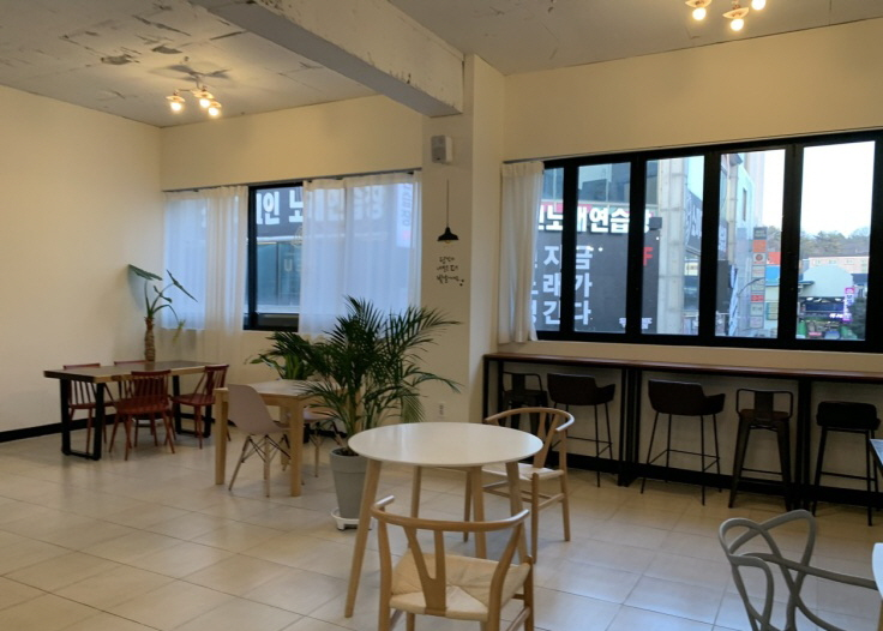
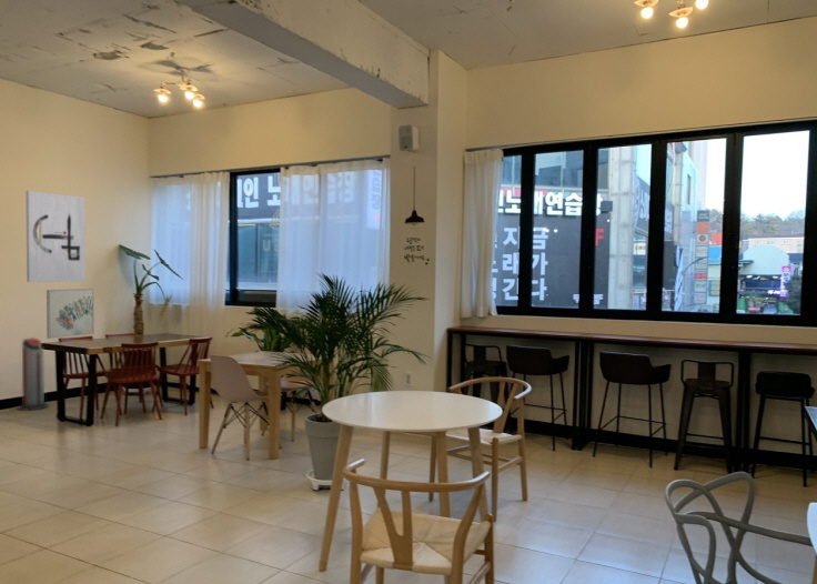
+ air purifier (32, 372)
+ wall art (71, 312)
+ wall art (57, 238)
